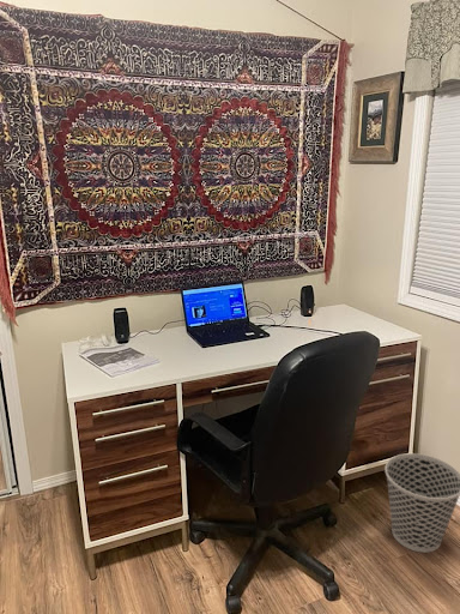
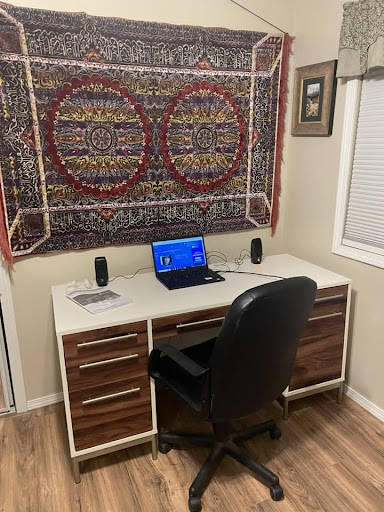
- wastebasket (419, 505)
